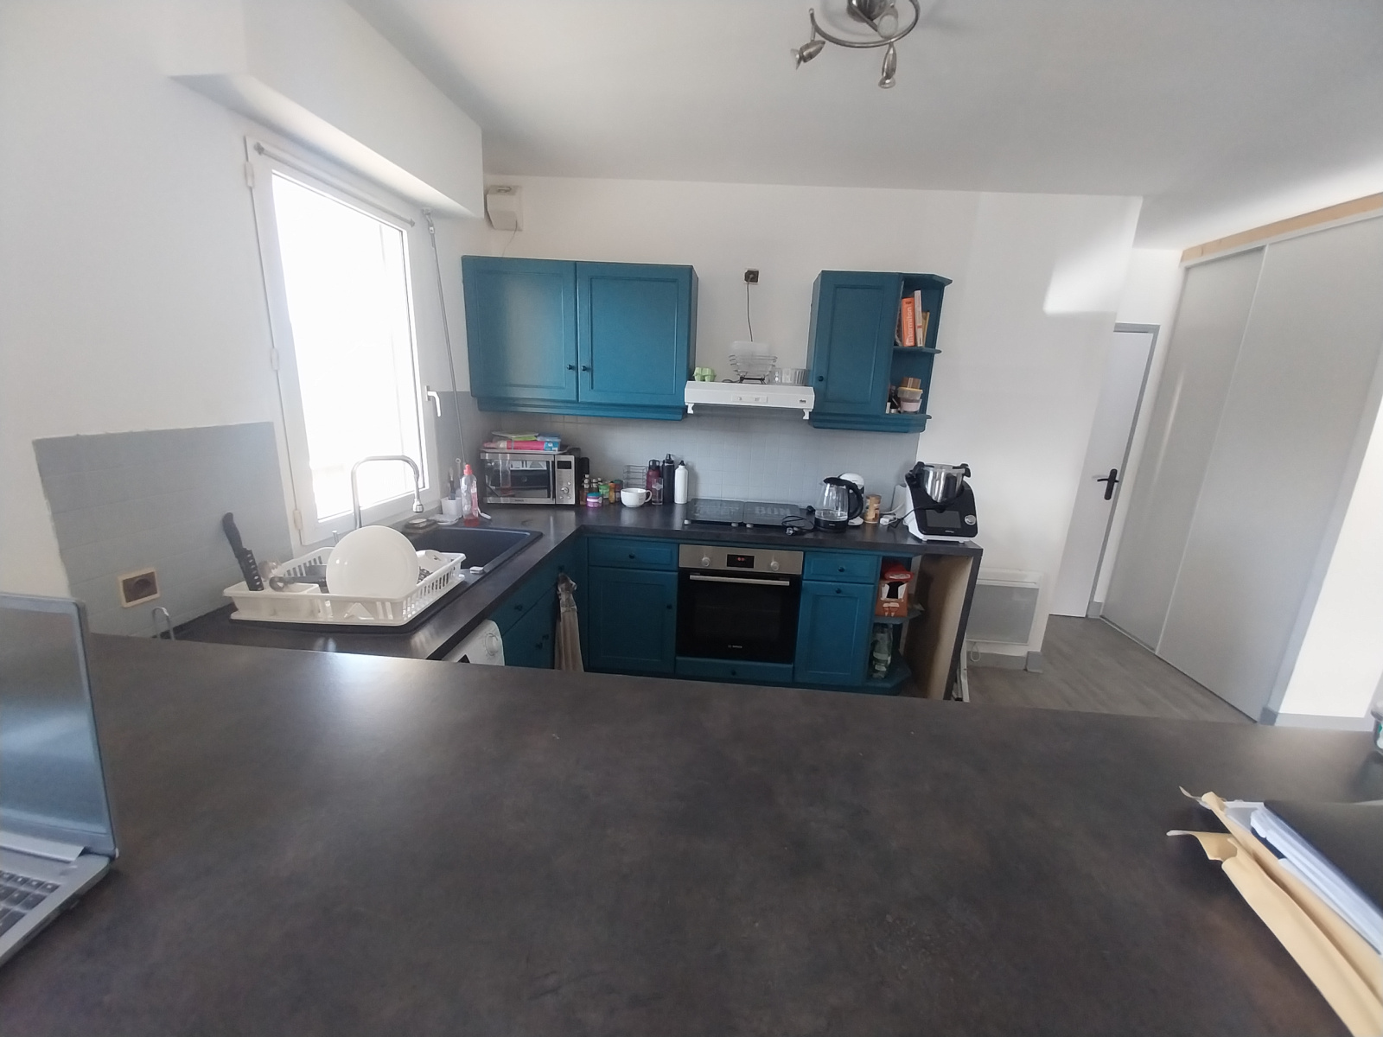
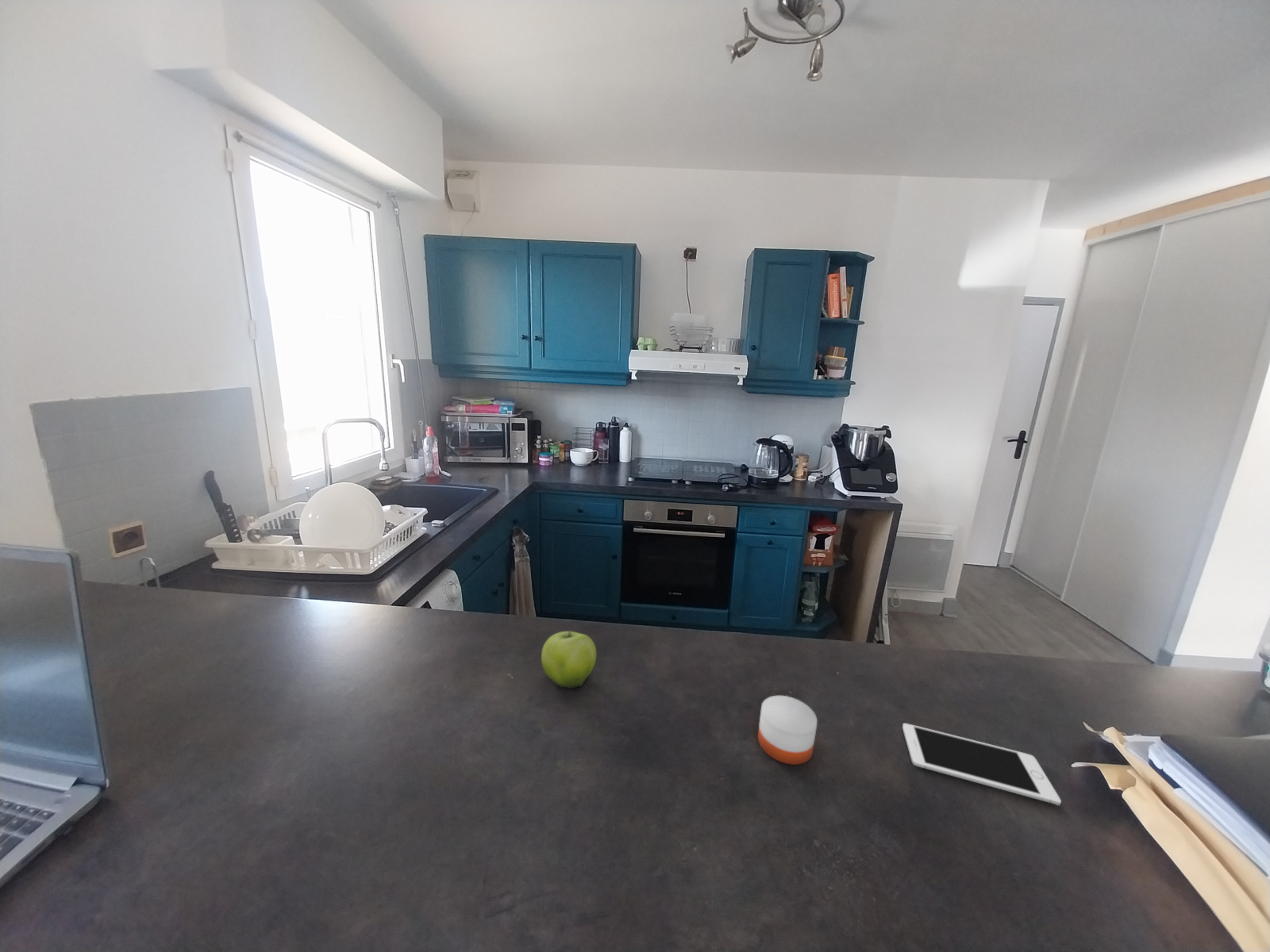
+ cell phone (974, 760)
+ candle (789, 712)
+ fruit (568, 655)
